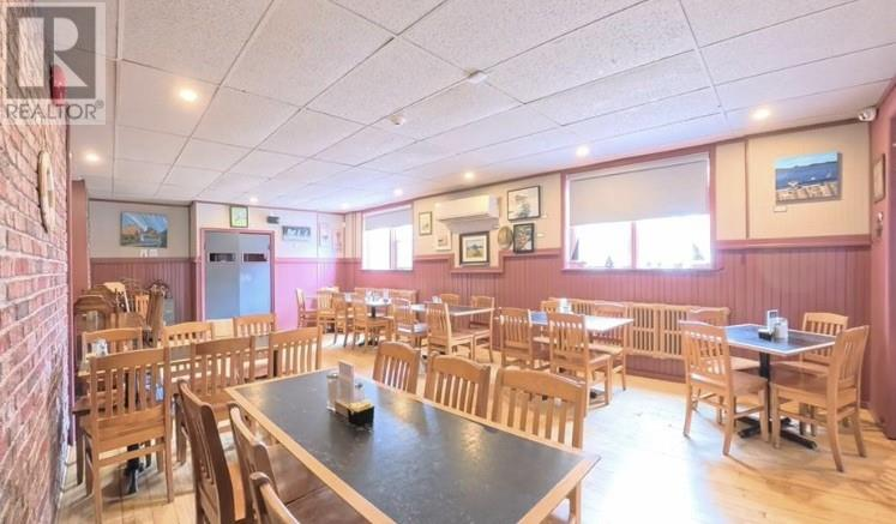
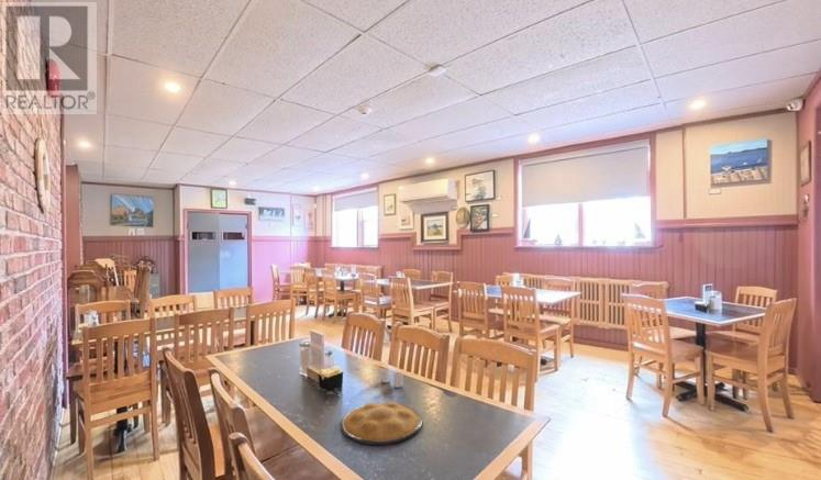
+ drinking glass (389, 377)
+ plate (381, 415)
